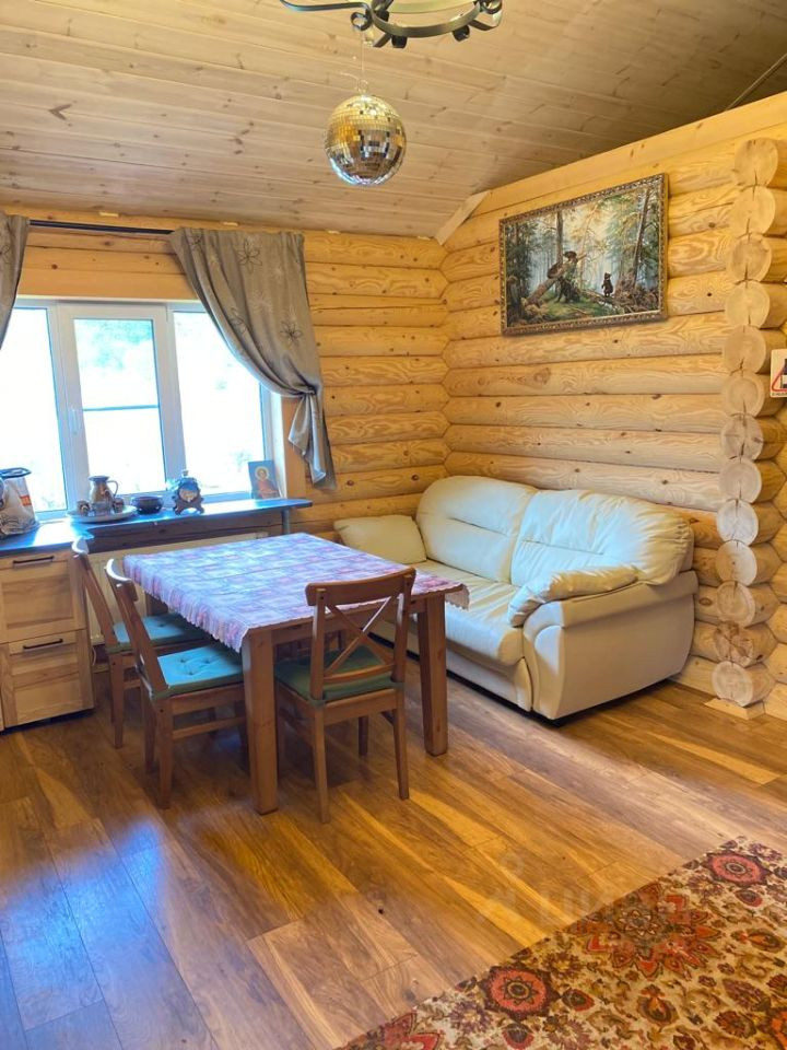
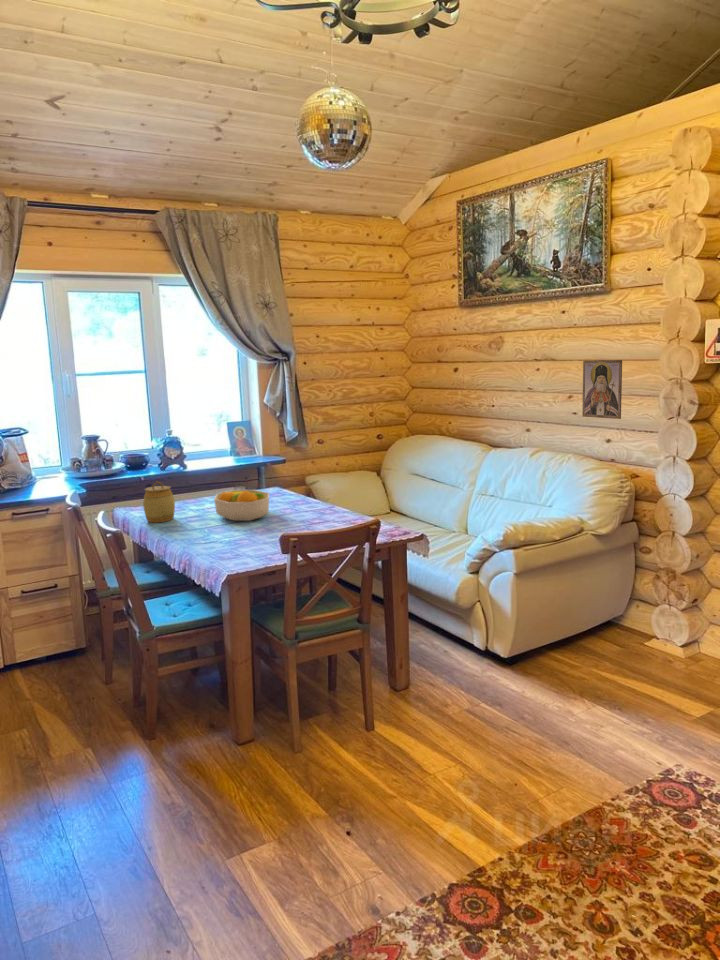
+ jar (158, 500)
+ fruit bowl (242, 501)
+ religious icon (601, 389)
